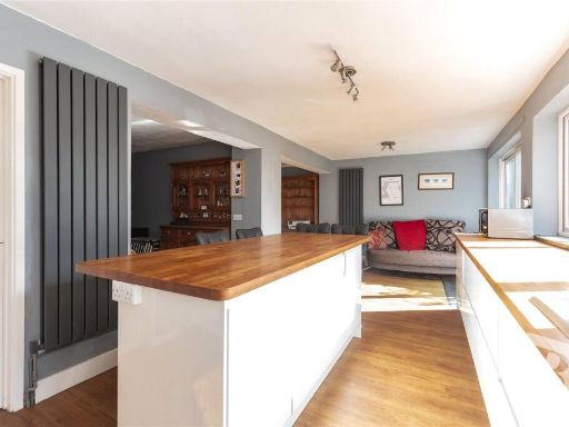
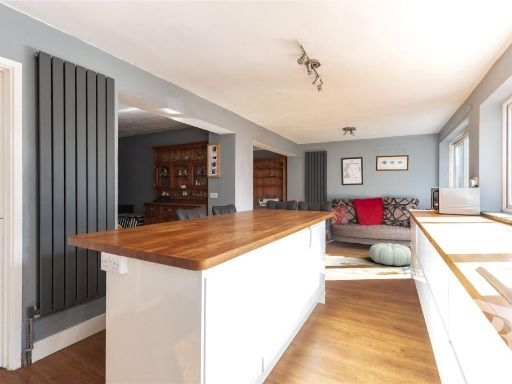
+ pouf (390, 253)
